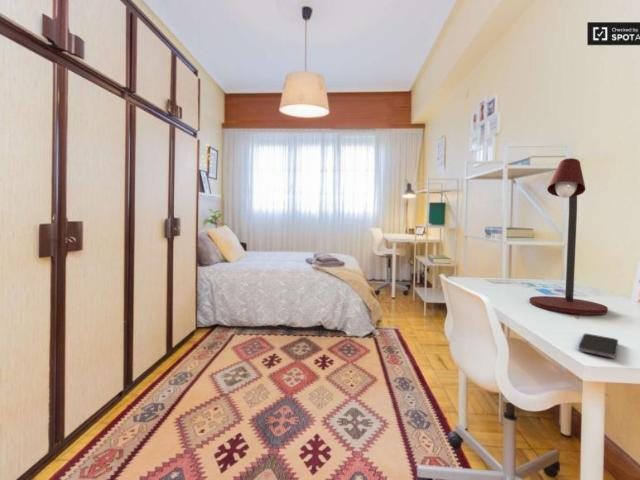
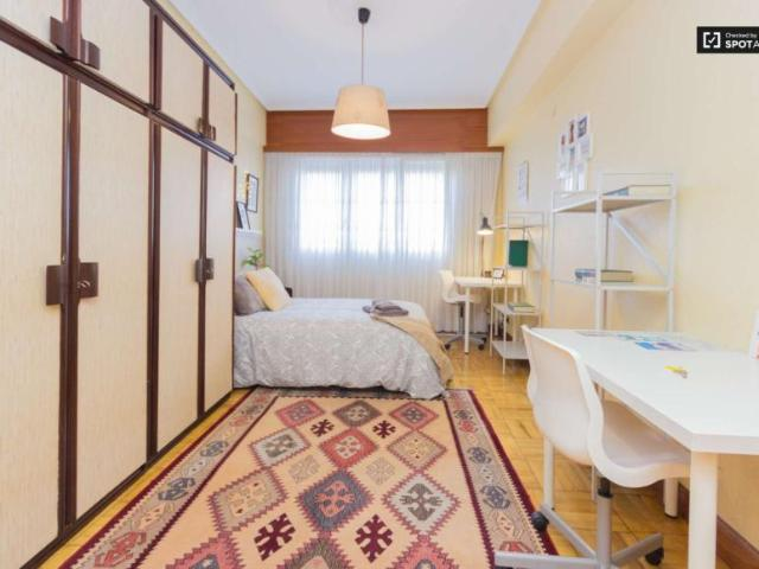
- smartphone (598, 344)
- desk lamp (568, 234)
